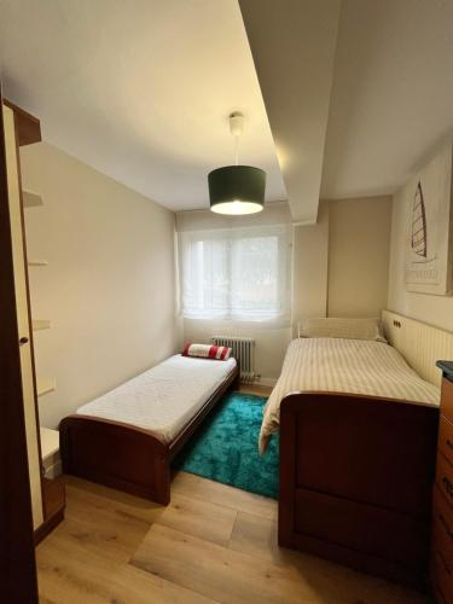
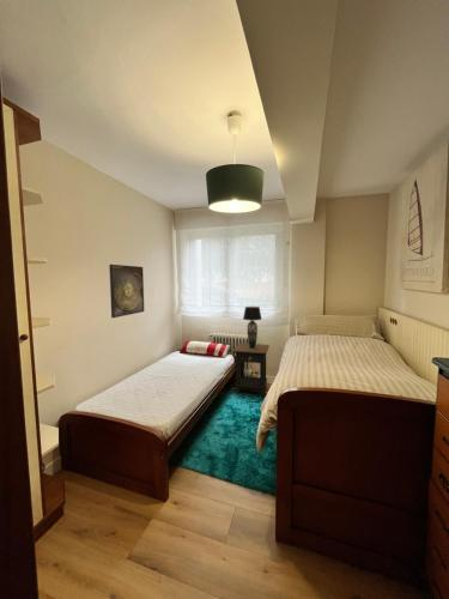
+ side table (251, 362)
+ table lamp (251, 327)
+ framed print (128, 290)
